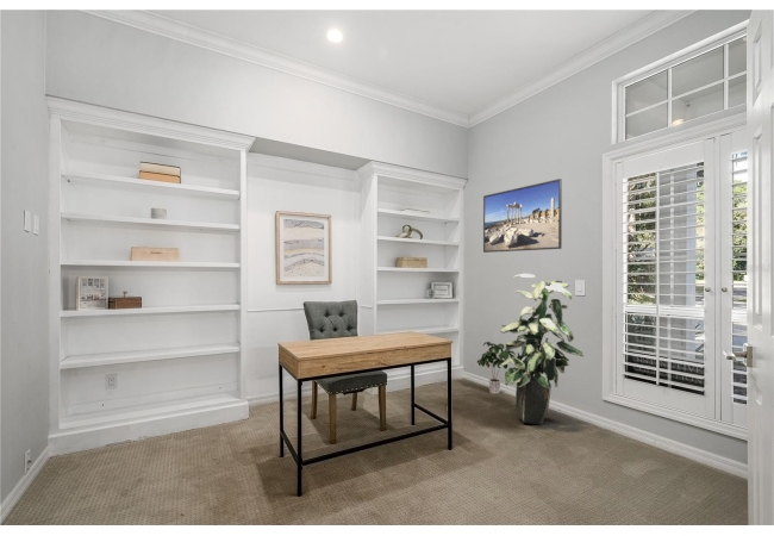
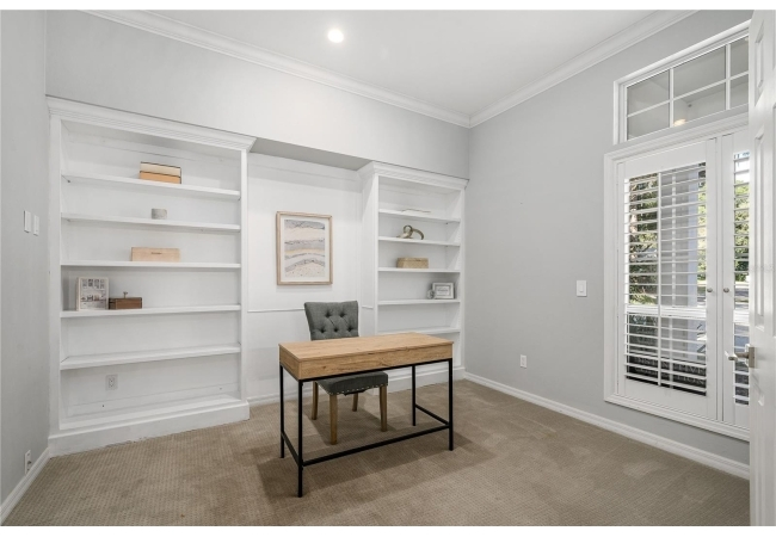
- indoor plant (535, 347)
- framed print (518, 219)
- potted plant (494, 366)
